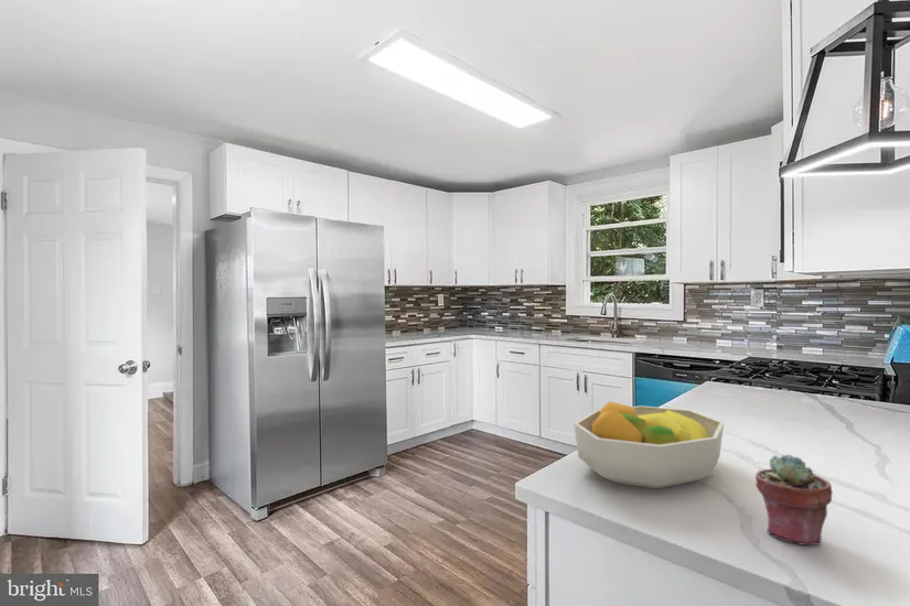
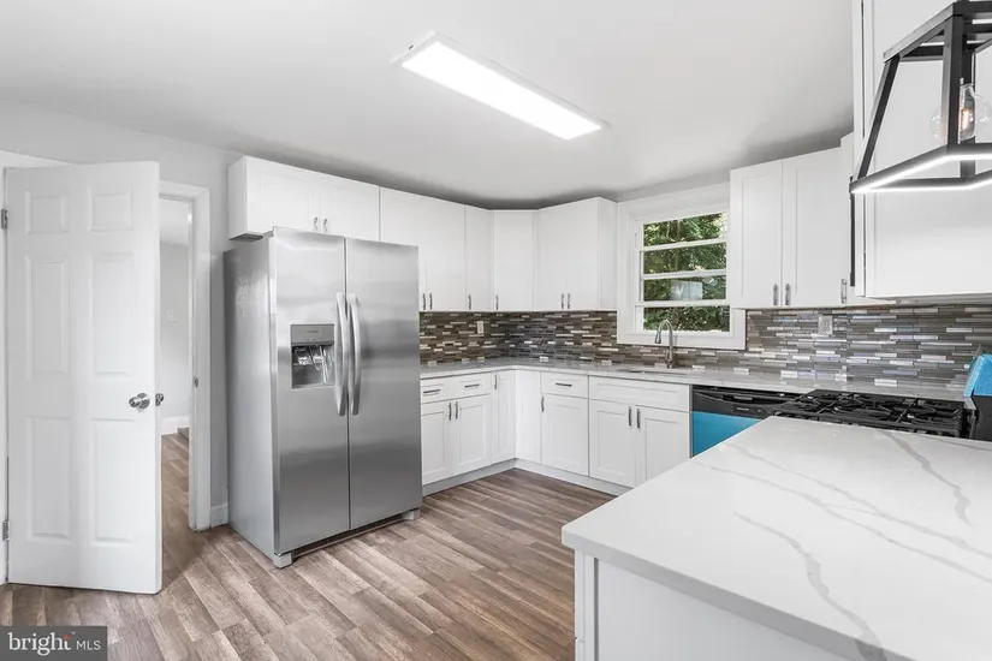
- fruit bowl (649, 434)
- potted succulent (792, 495)
